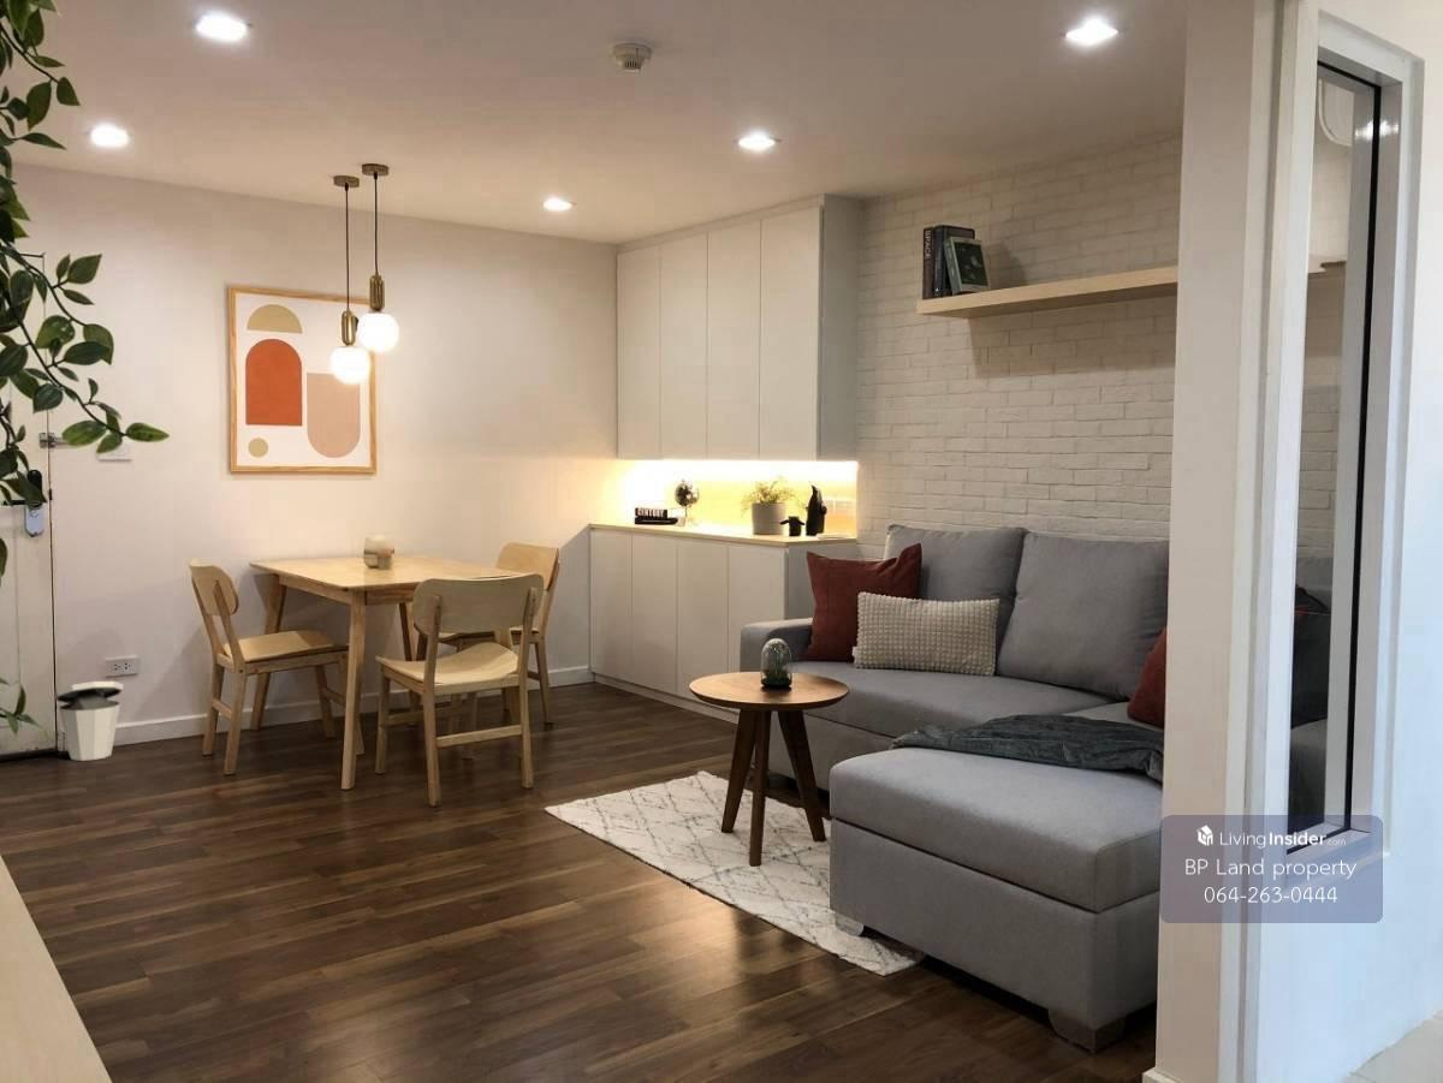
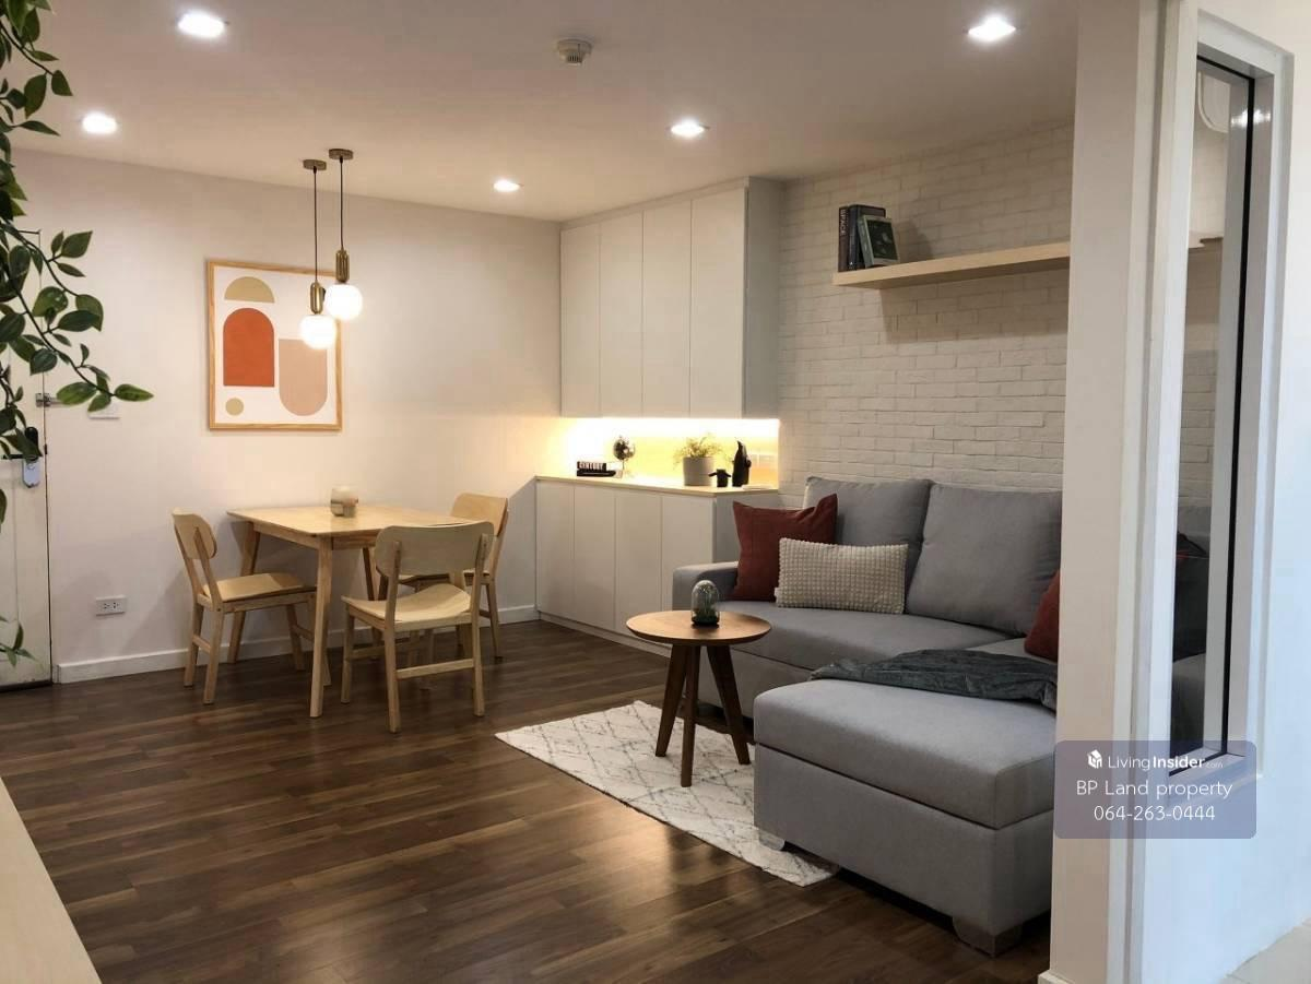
- trash can (89, 716)
